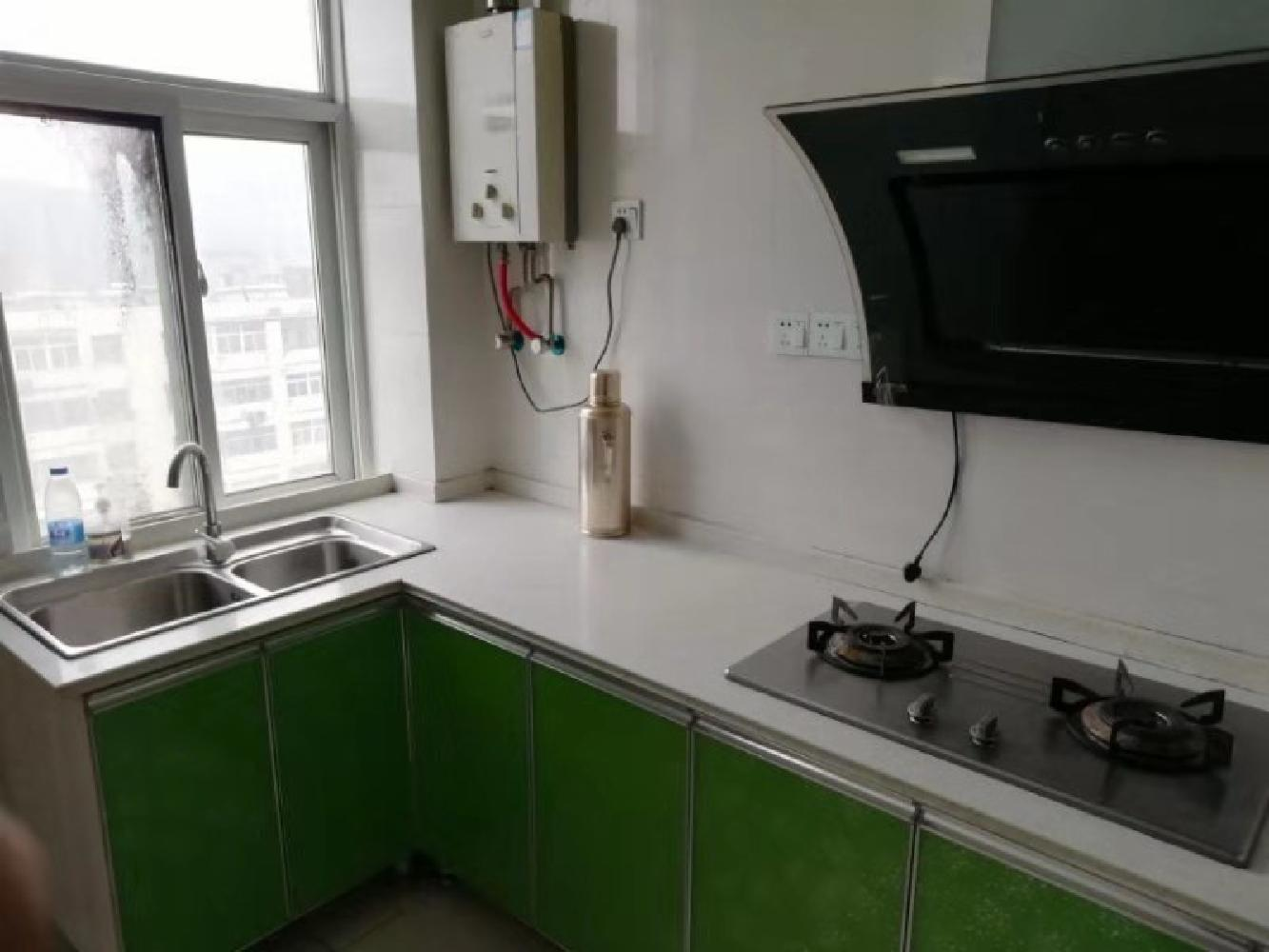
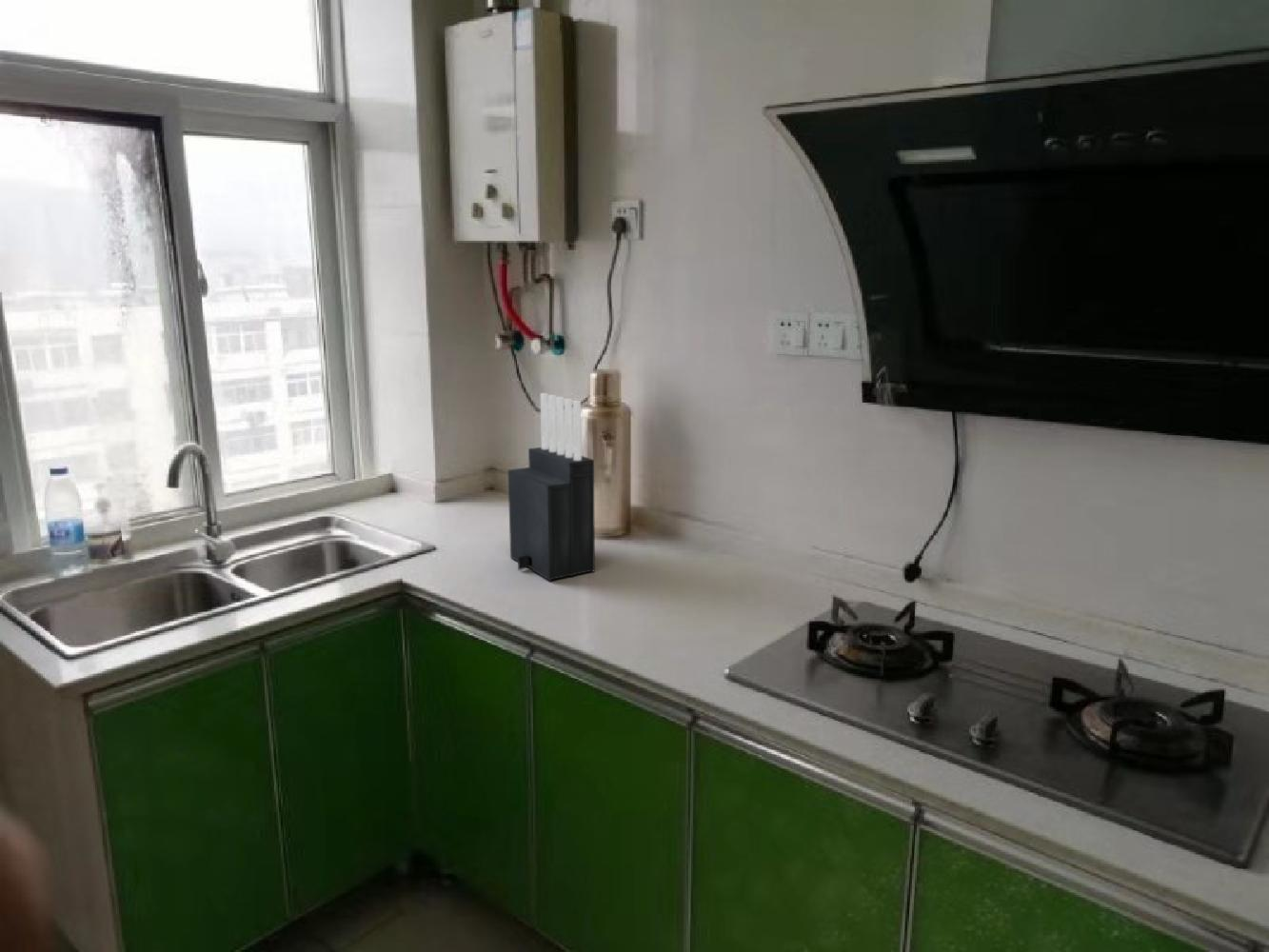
+ knife block (545, 484)
